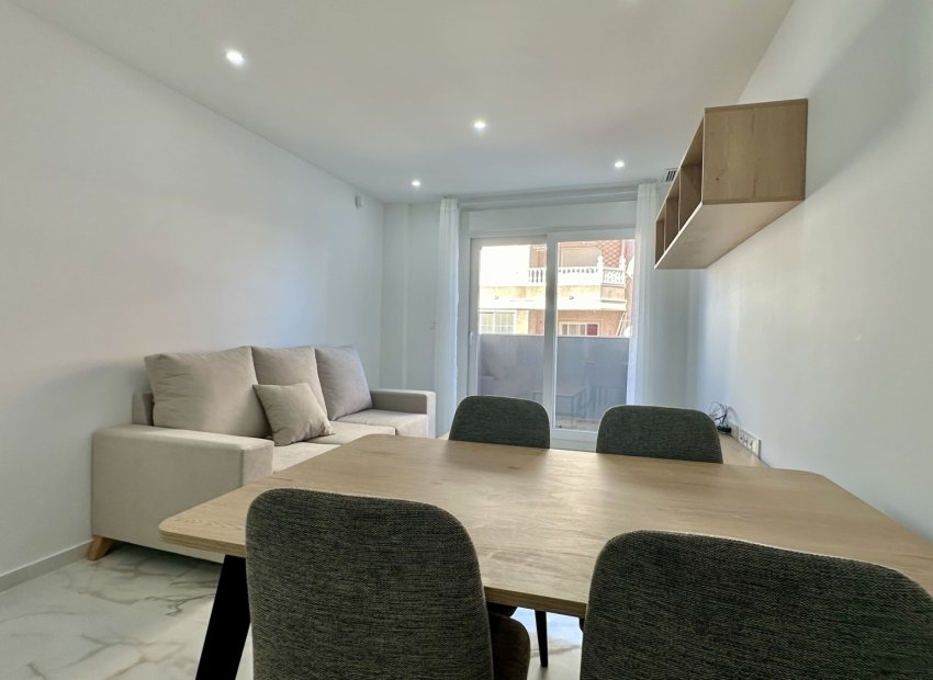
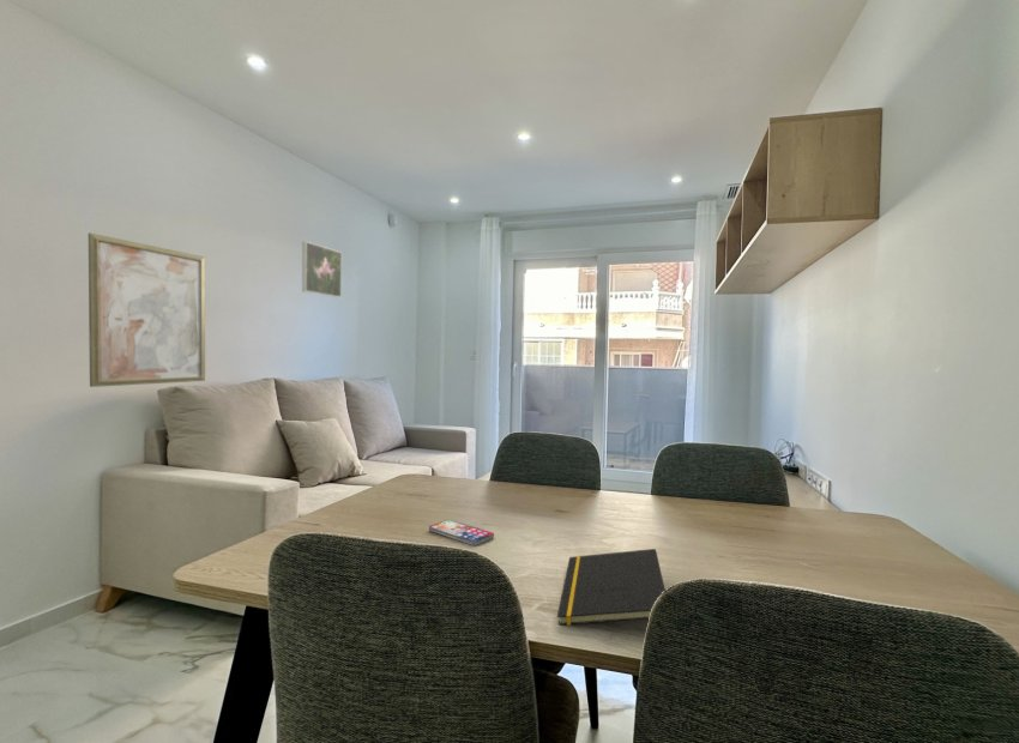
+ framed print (322, 271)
+ smartphone (460, 531)
+ wall art (153, 315)
+ notepad (611, 582)
